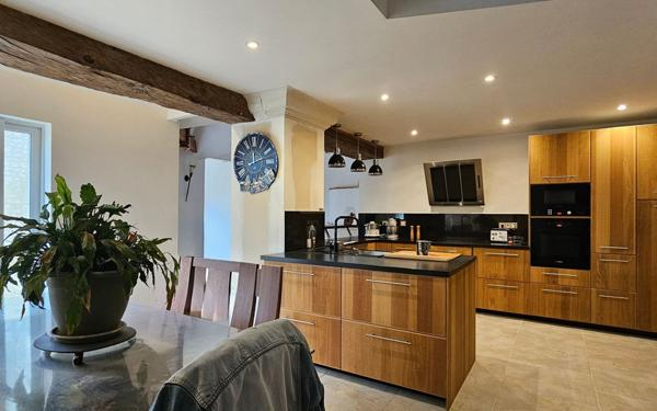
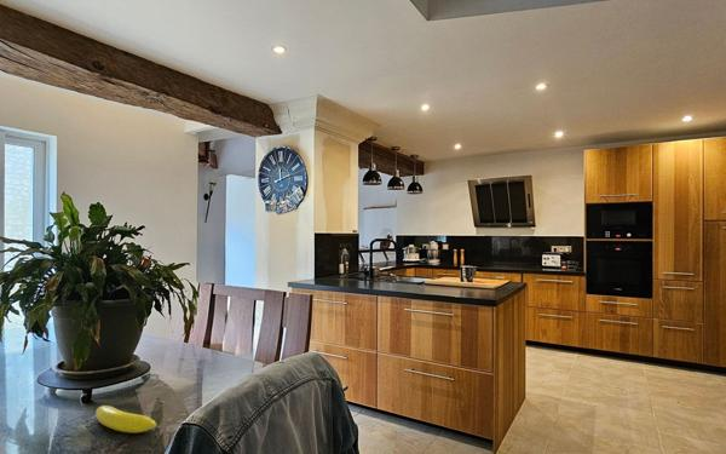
+ banana (122, 414)
